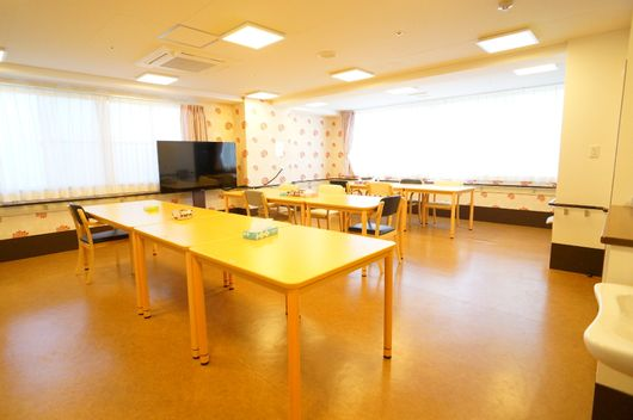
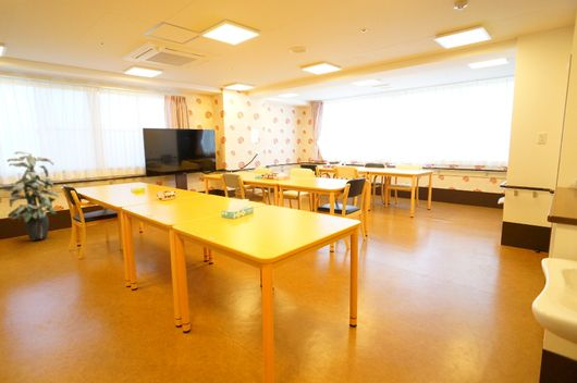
+ indoor plant (32, 196)
